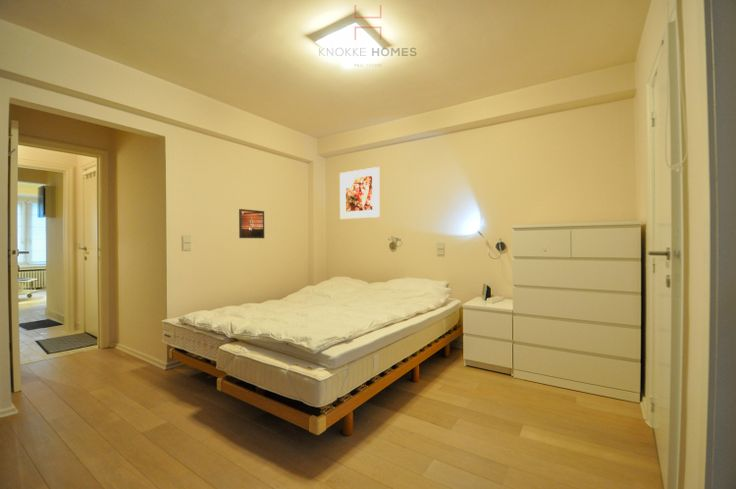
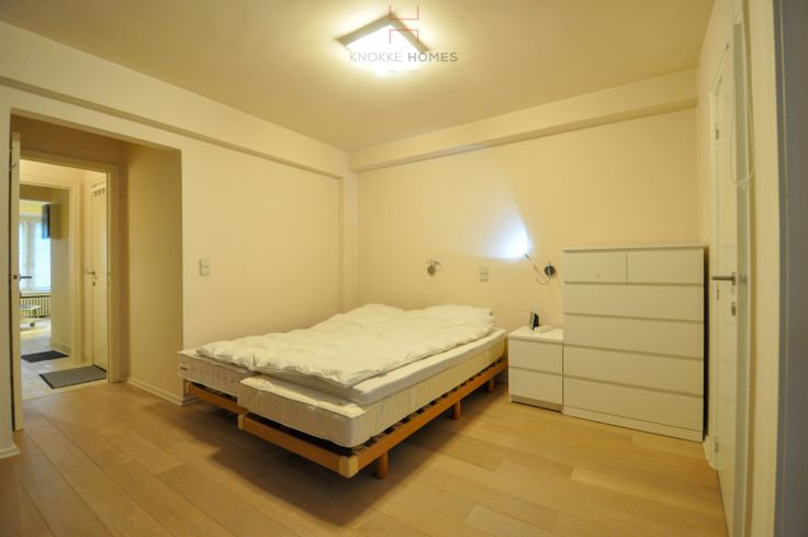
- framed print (359, 194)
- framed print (252, 224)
